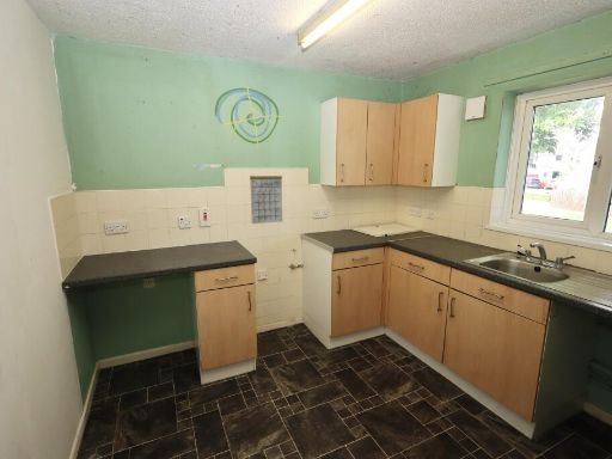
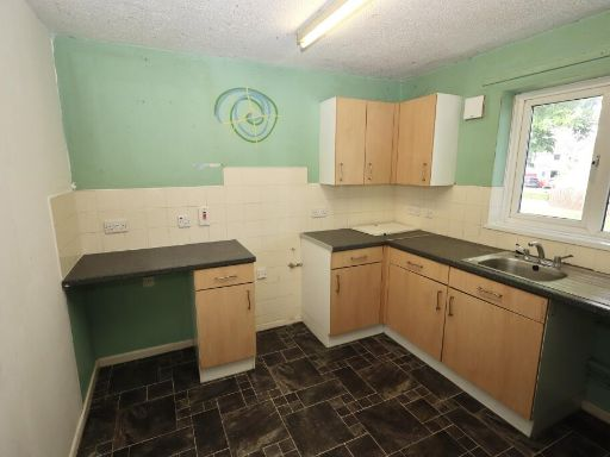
- calendar (267, 194)
